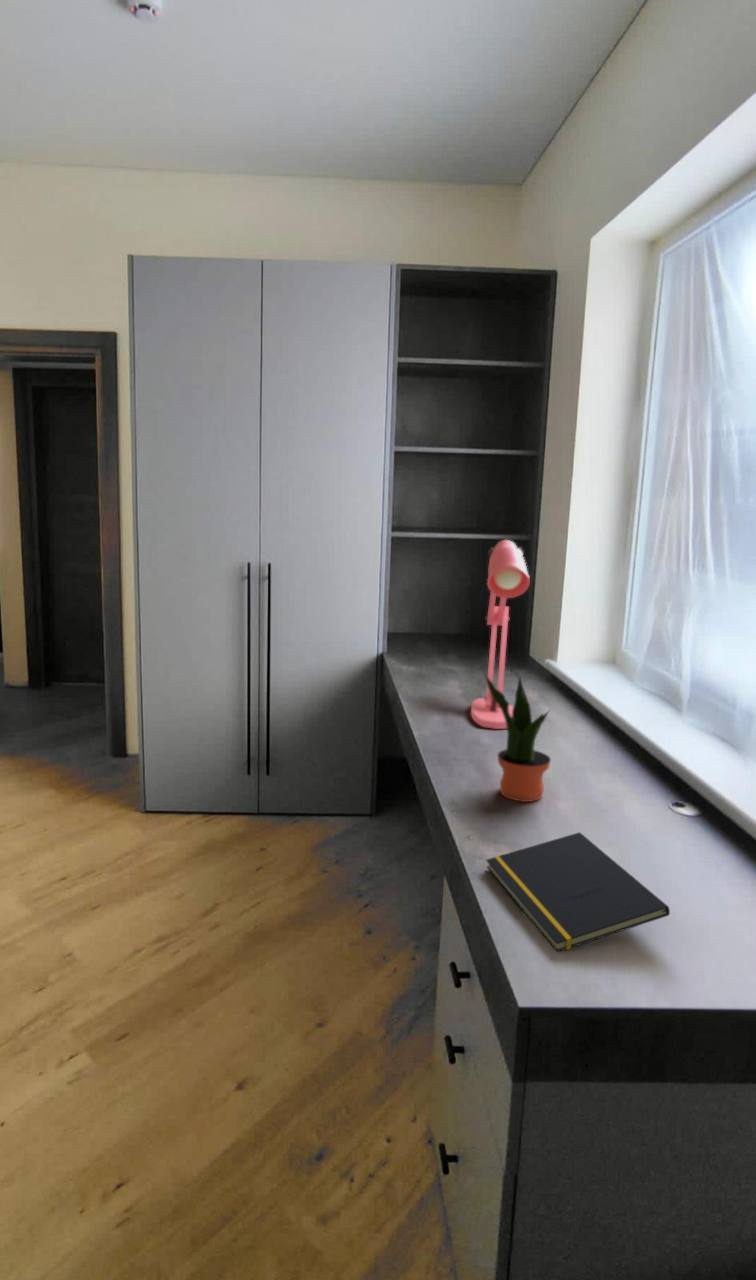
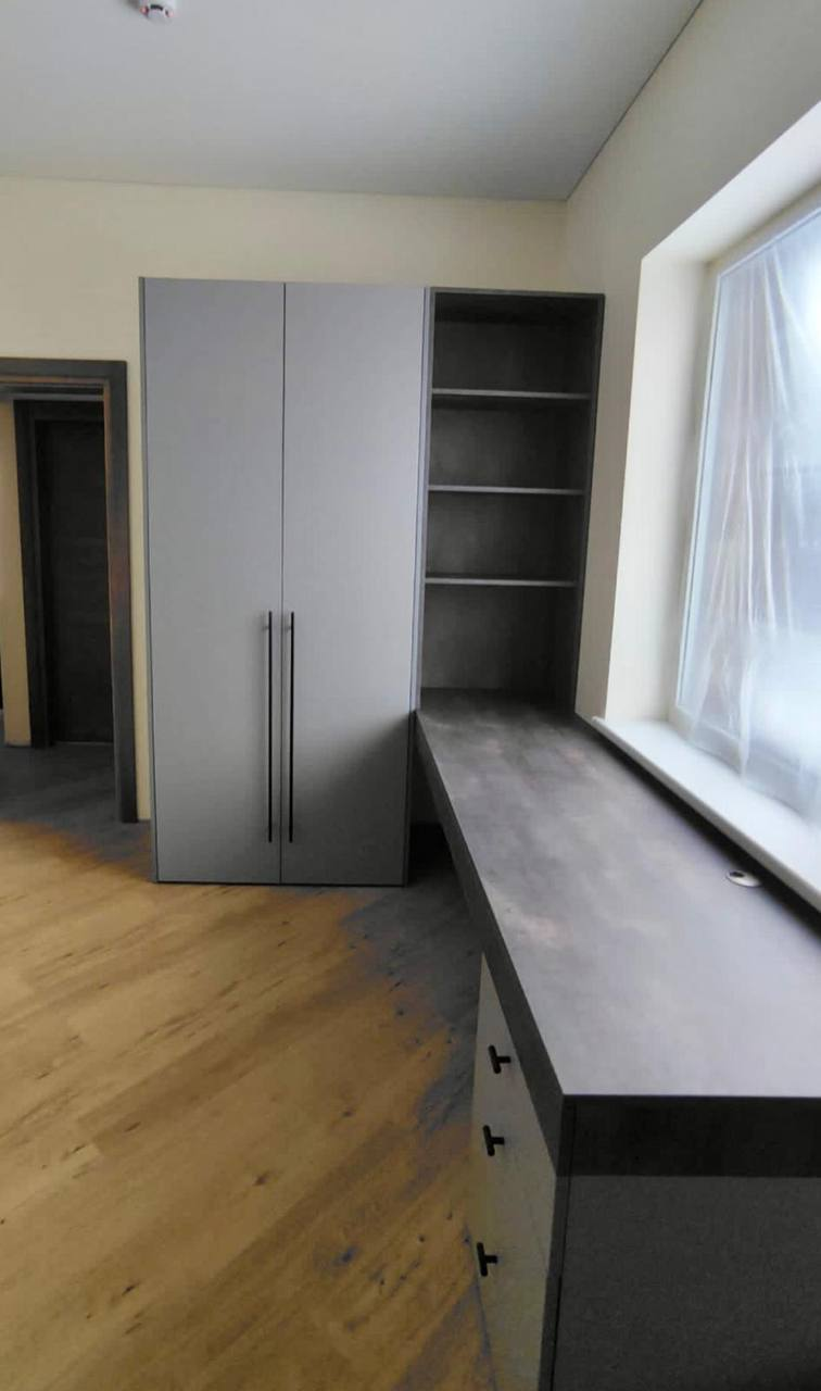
- desk lamp (496, 629)
- notepad (570, 885)
- potted plant (516, 735)
